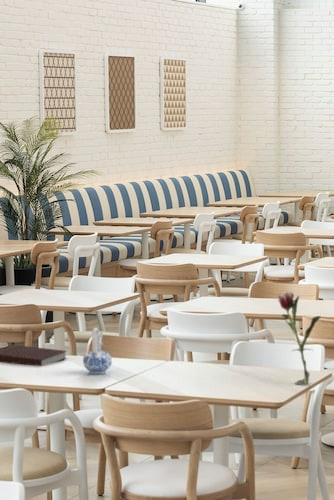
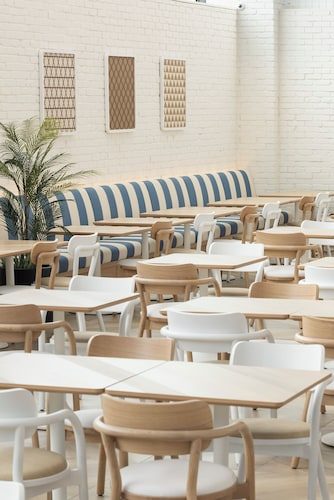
- flower (295, 336)
- ceramic pitcher (97, 349)
- notebook (28, 356)
